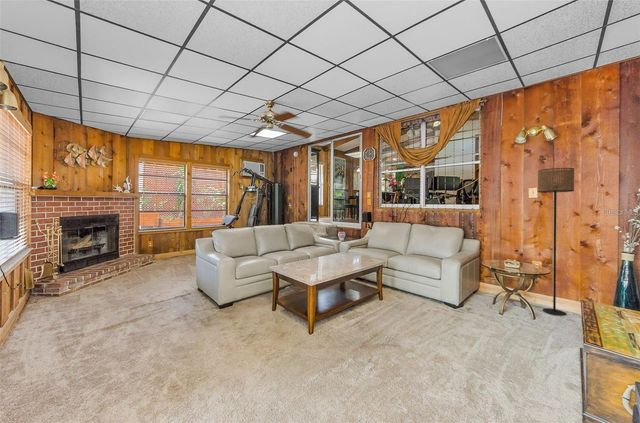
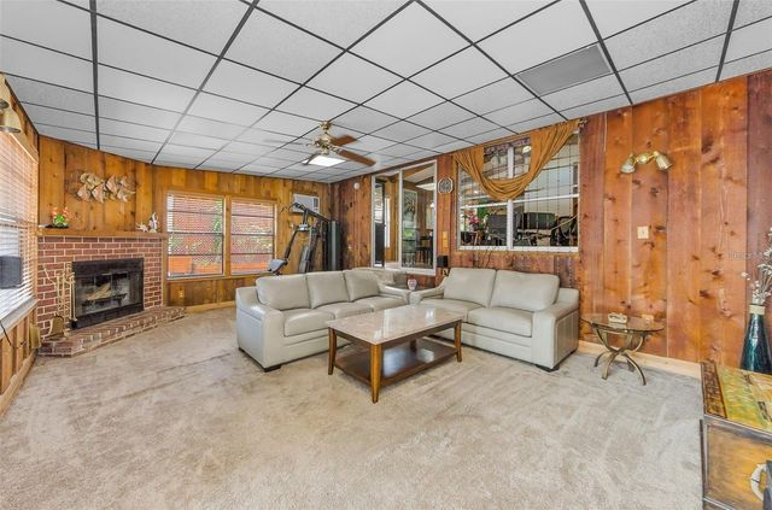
- floor lamp (554, 241)
